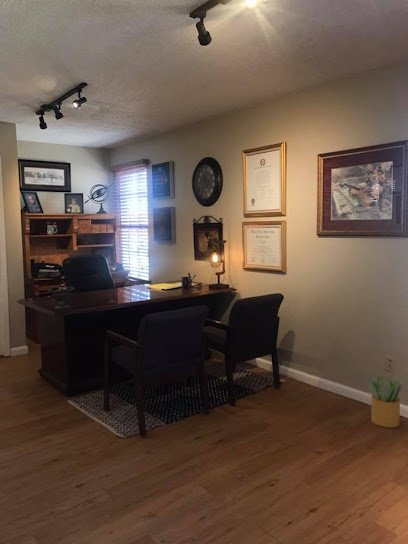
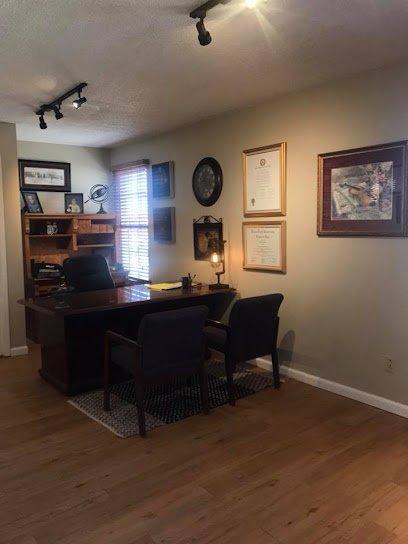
- potted plant (383, 399)
